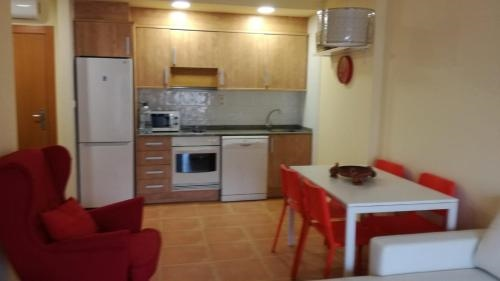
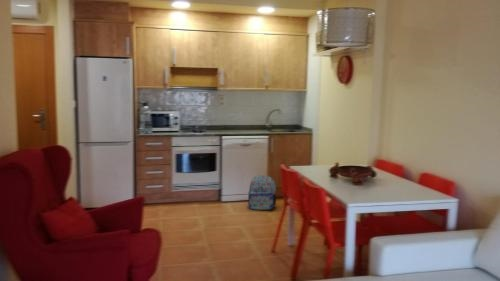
+ backpack (261, 192)
